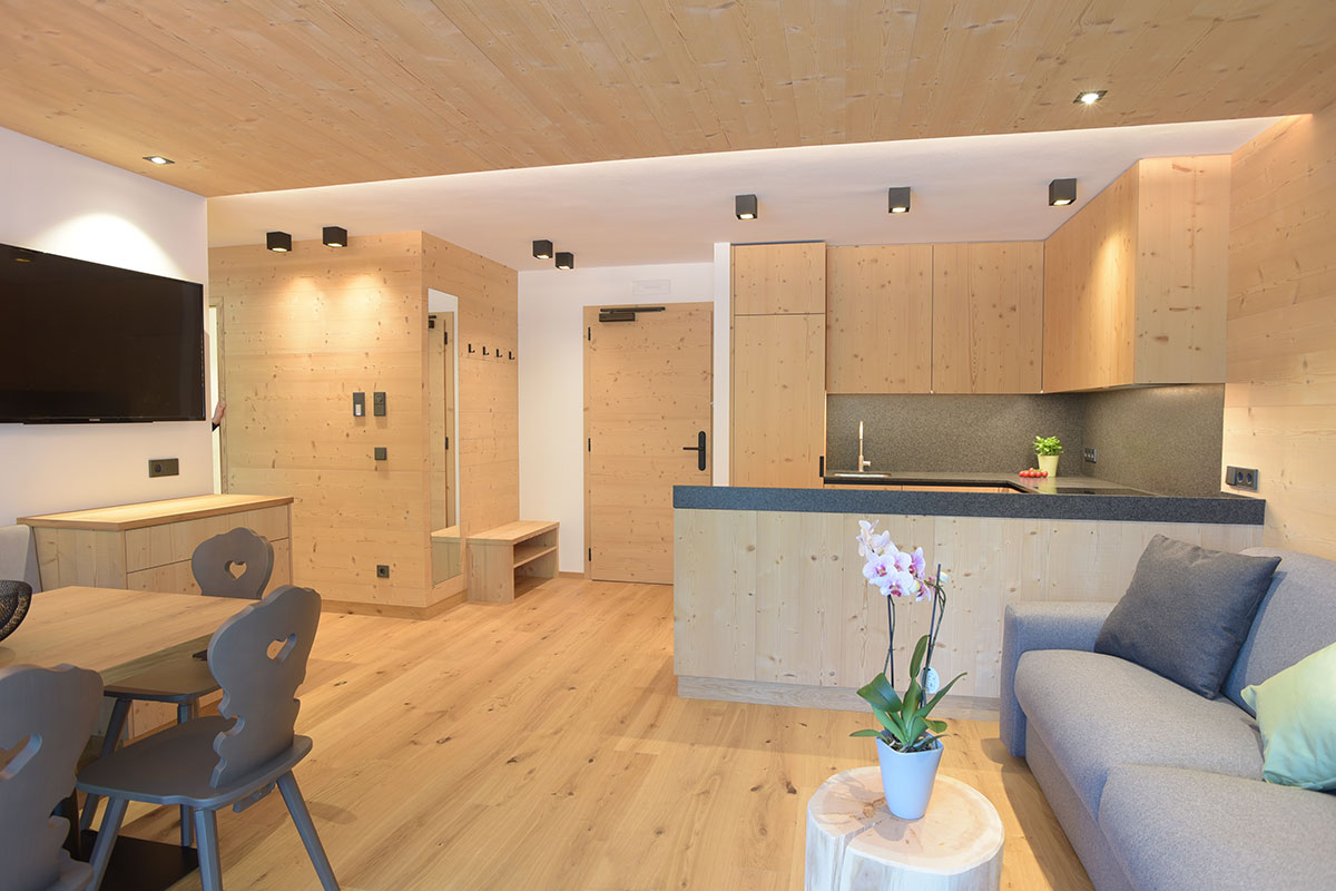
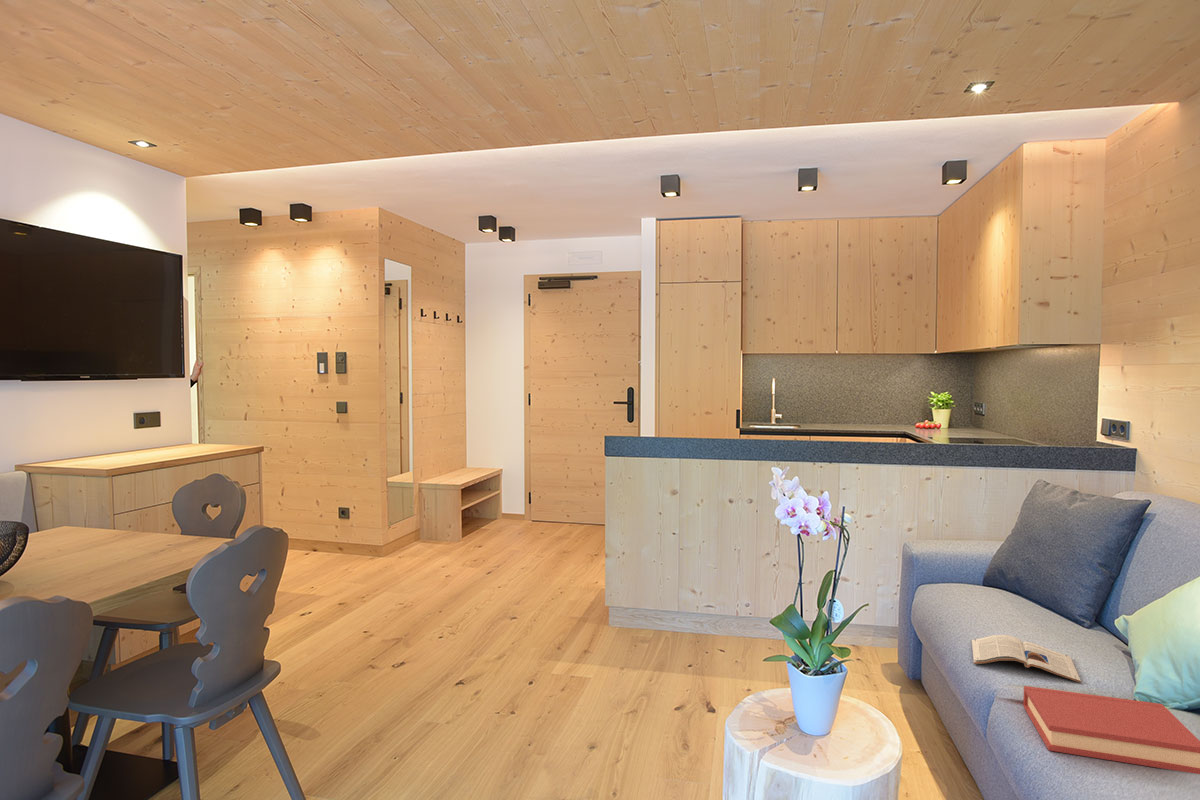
+ magazine (1022, 654)
+ hardback book (1106, 725)
